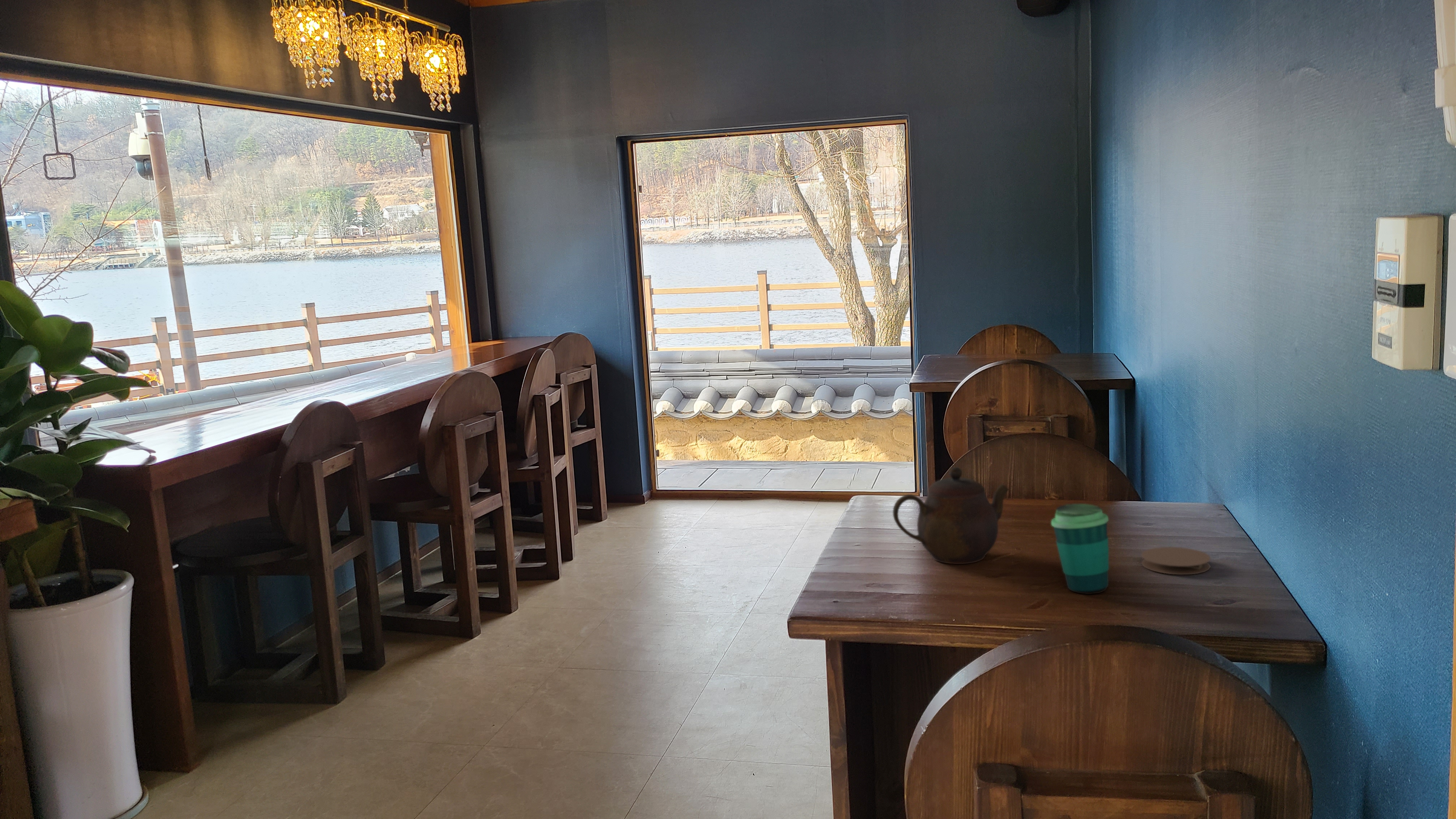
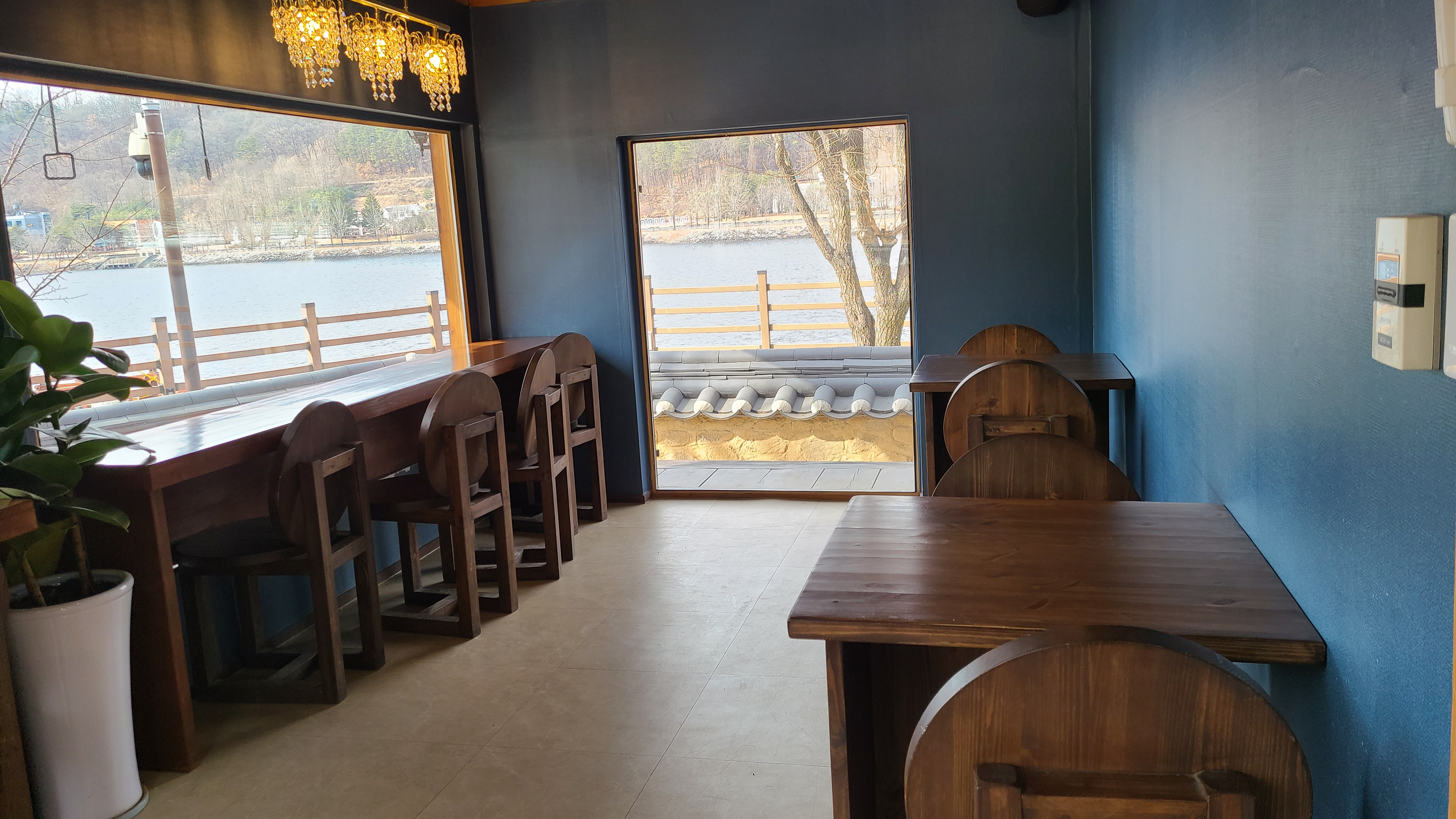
- coaster (1175, 560)
- cup (1080, 548)
- teapot (952, 512)
